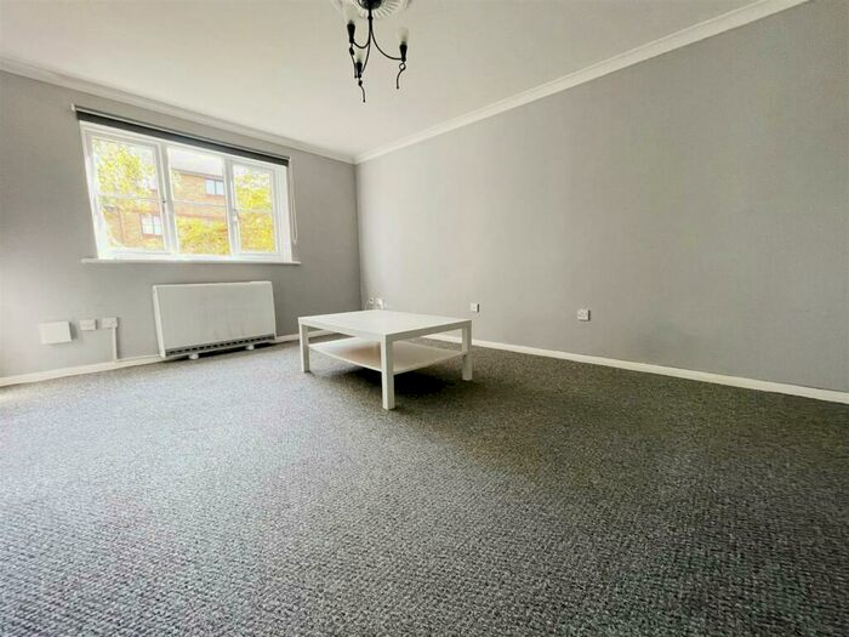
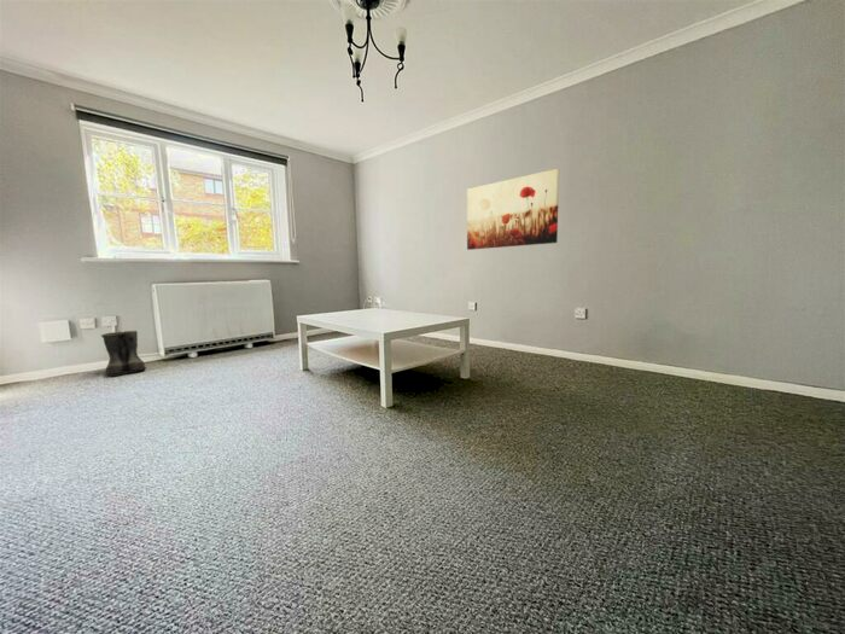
+ wall art (508, 213)
+ boots (122, 351)
